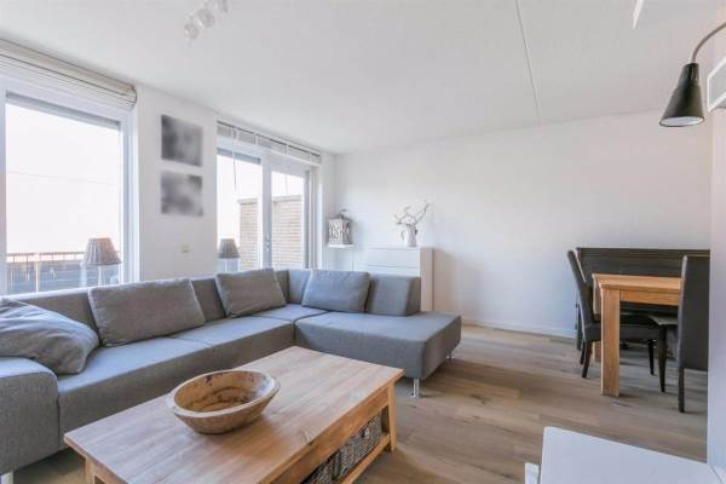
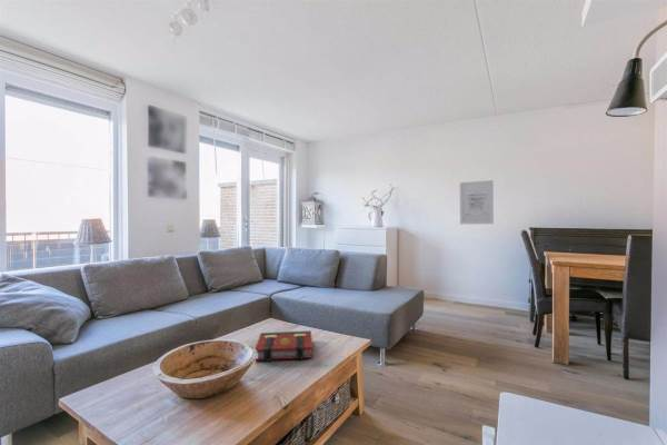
+ book (285, 344)
+ wall art (476, 202)
